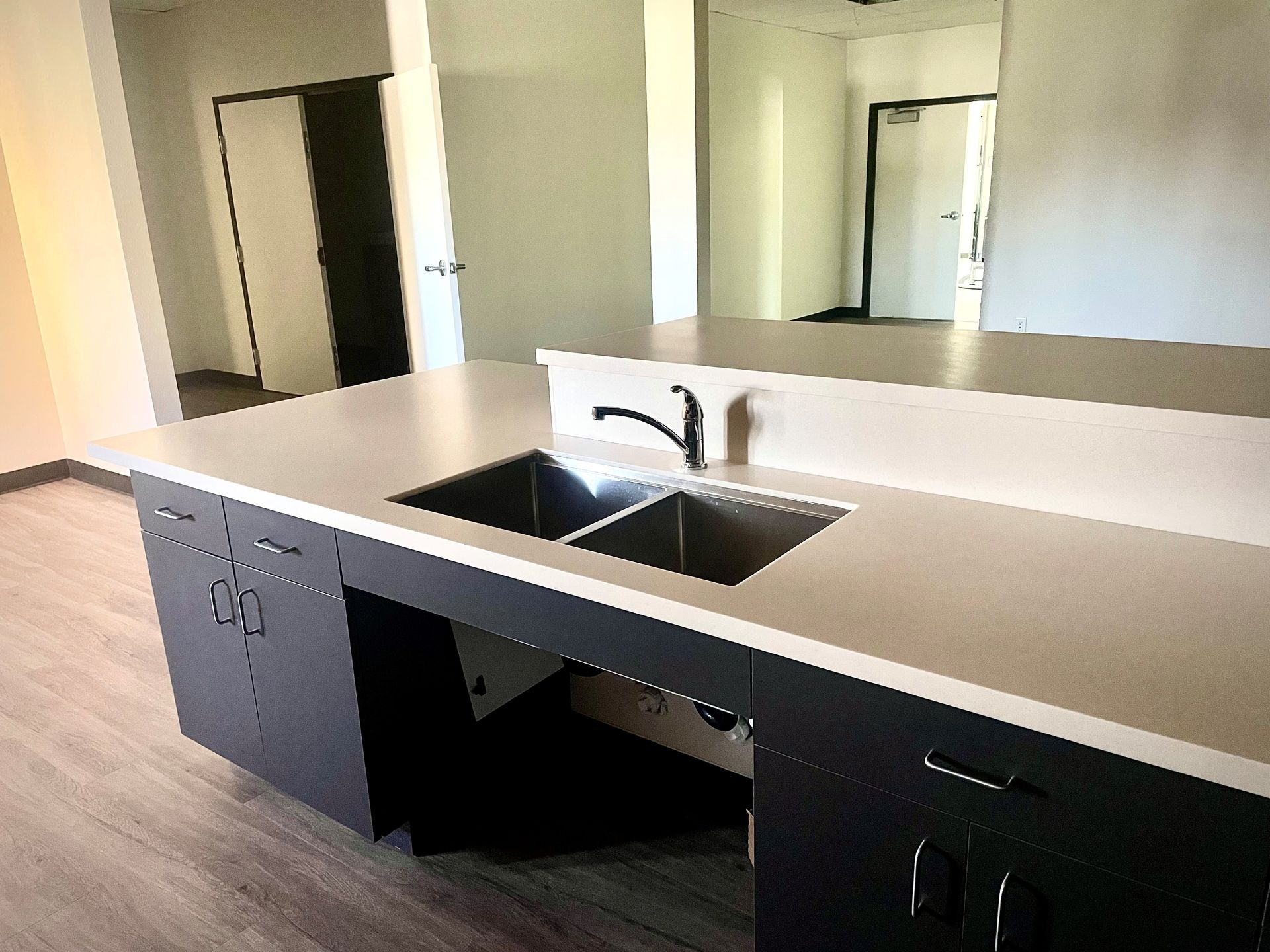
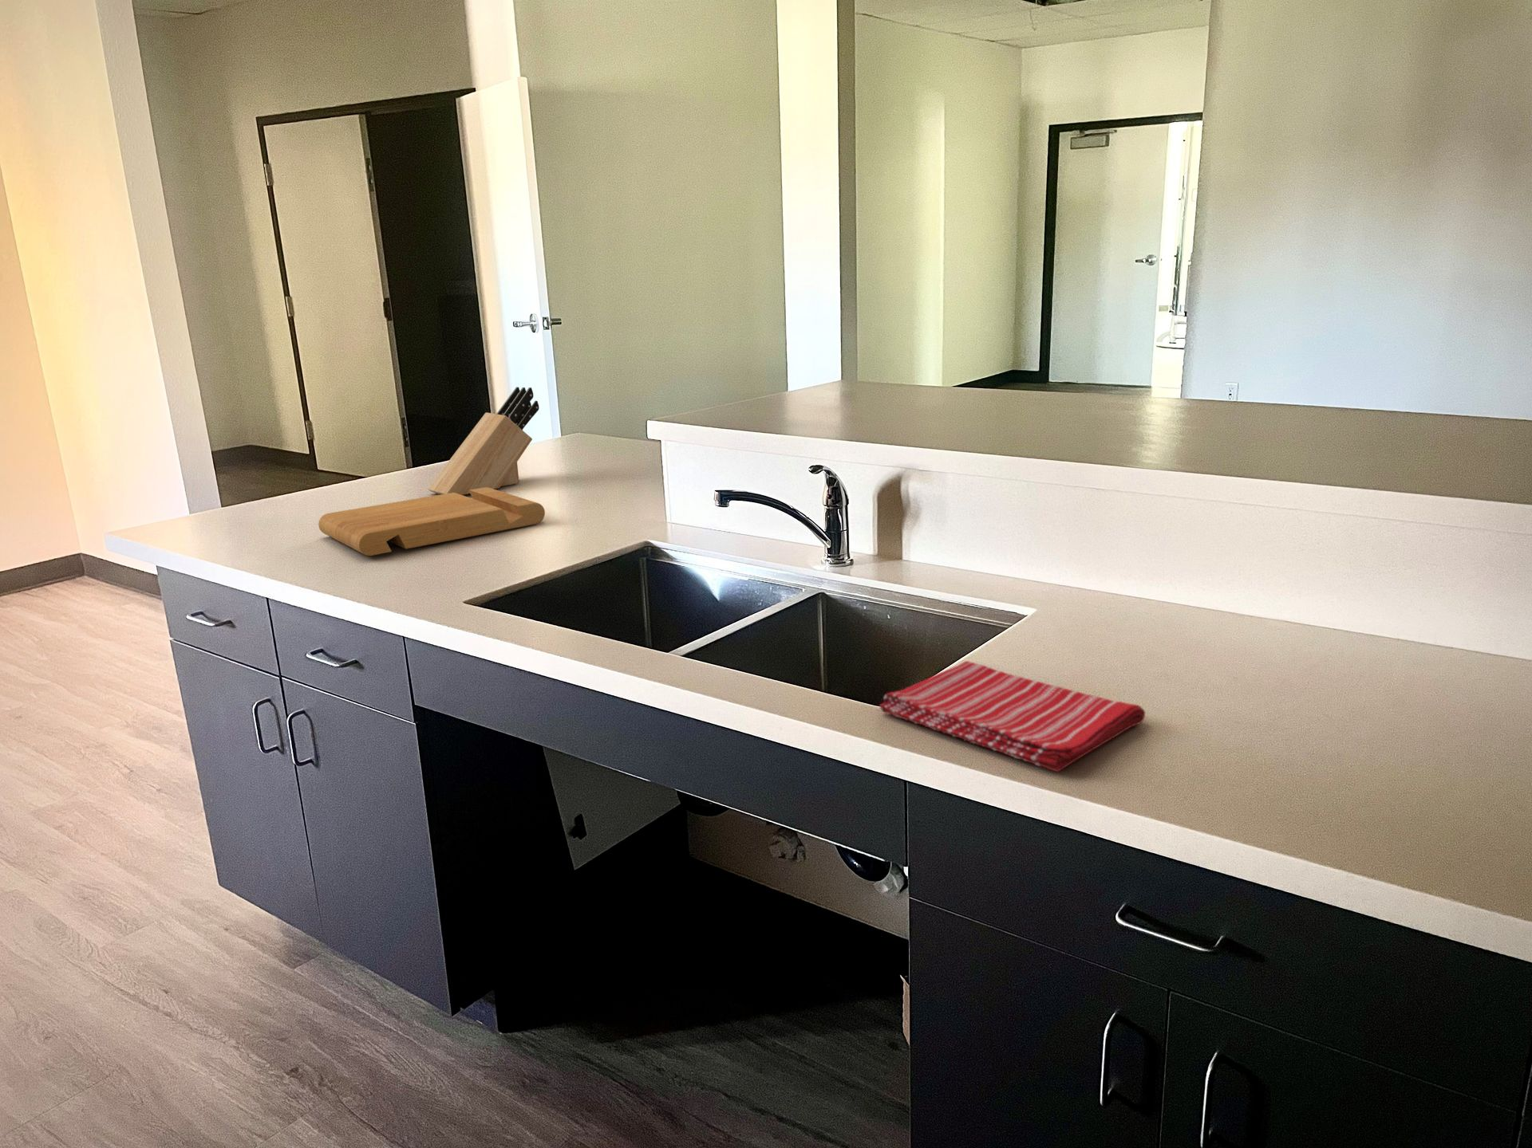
+ cutting board (433, 519)
+ dish towel (1010, 707)
+ knife block (486, 439)
